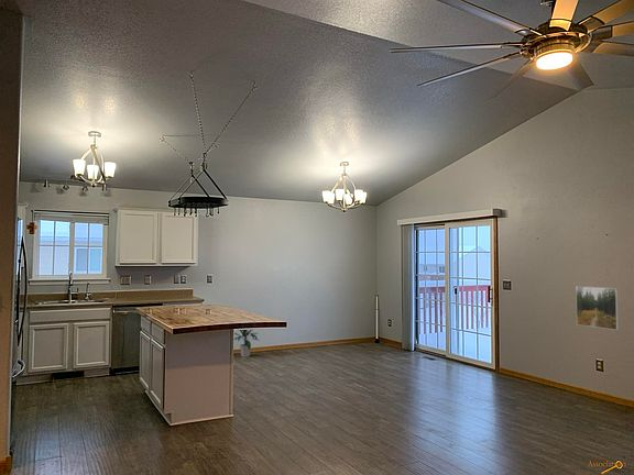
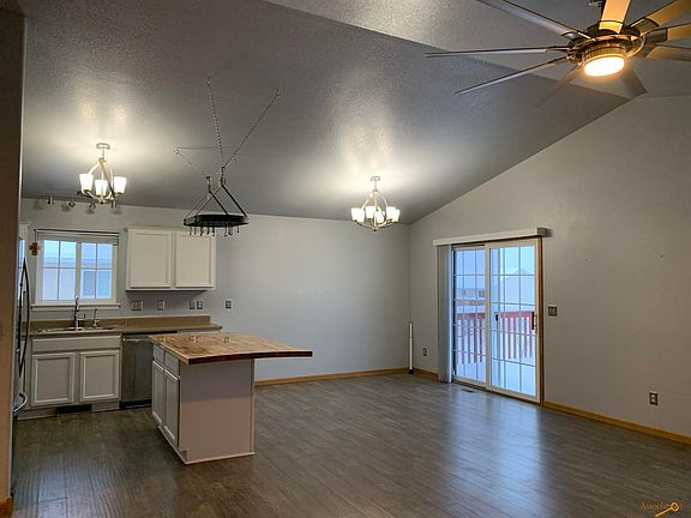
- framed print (595, 307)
- indoor plant (244, 334)
